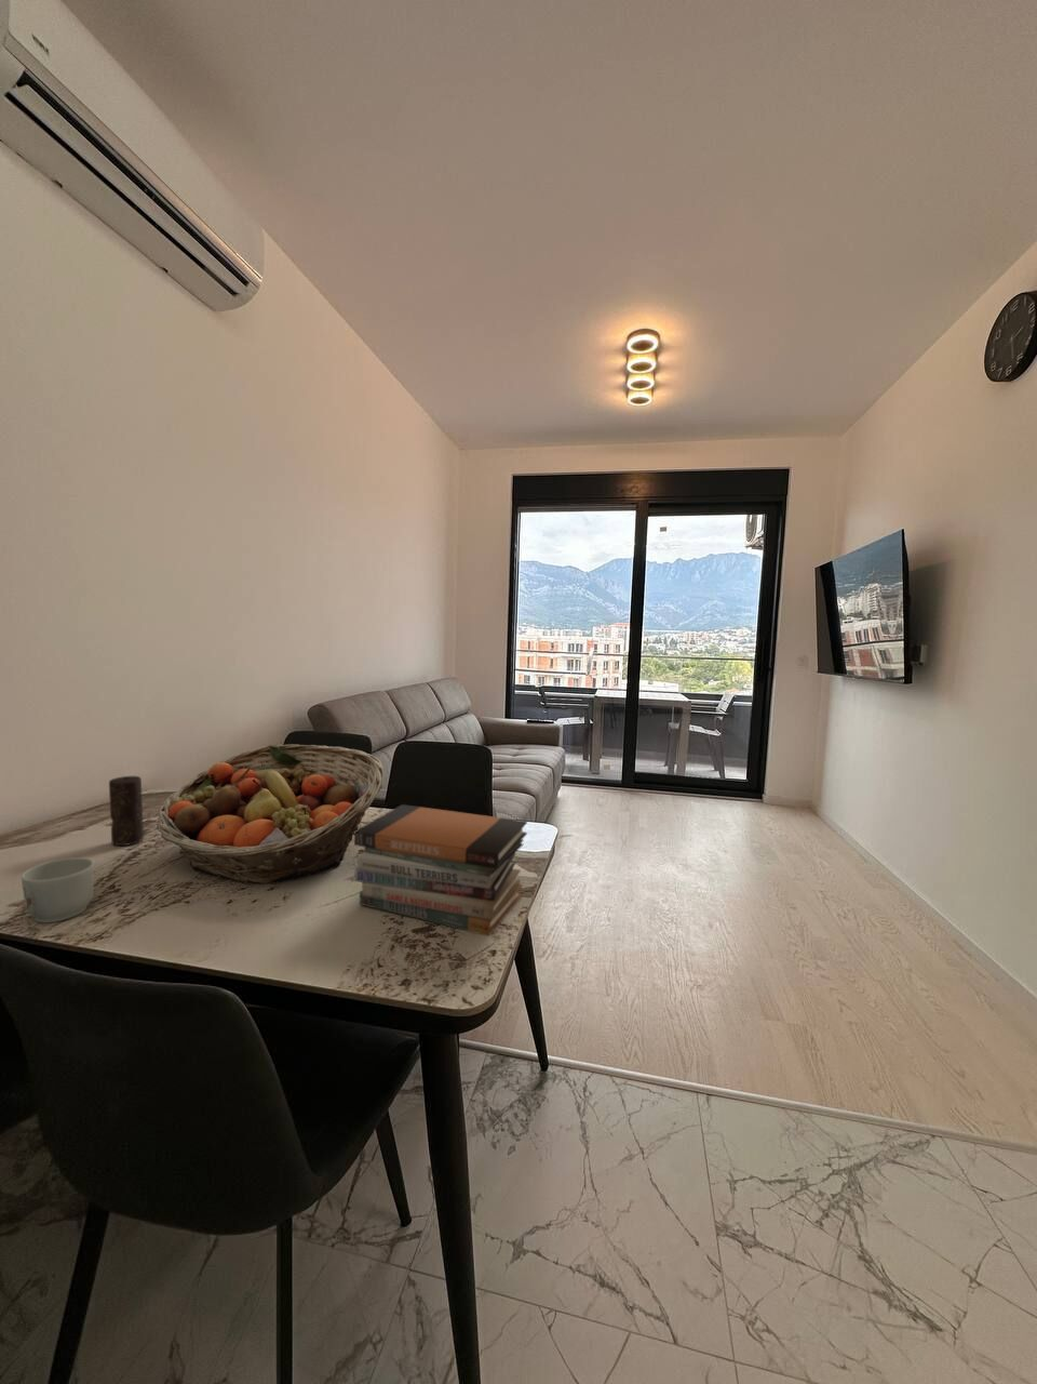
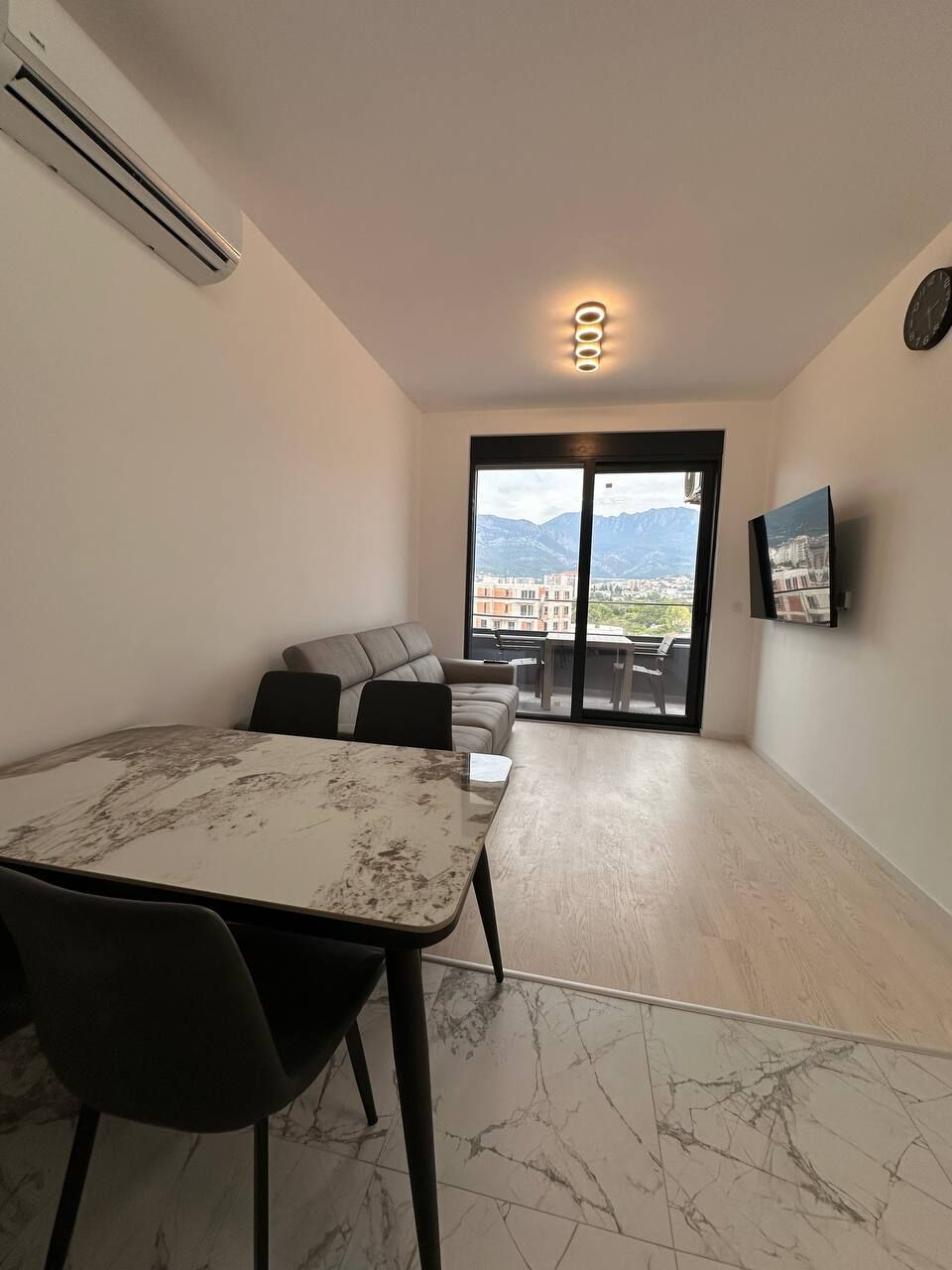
- mug (56, 889)
- fruit basket (276, 805)
- candle (126, 810)
- book stack (442, 863)
